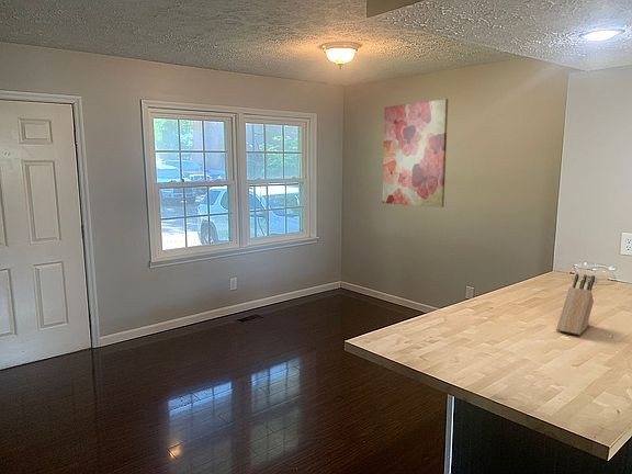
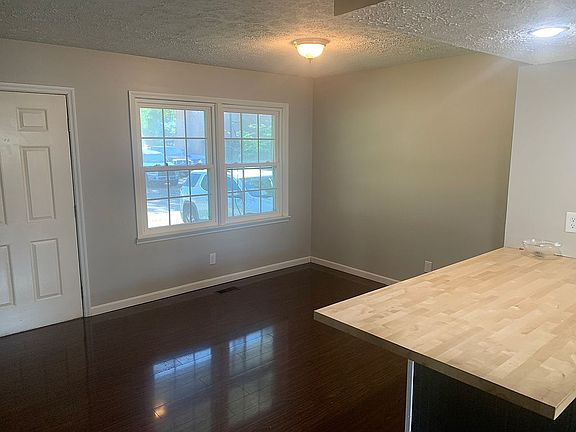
- wall art (413, 155)
- knife block (577, 302)
